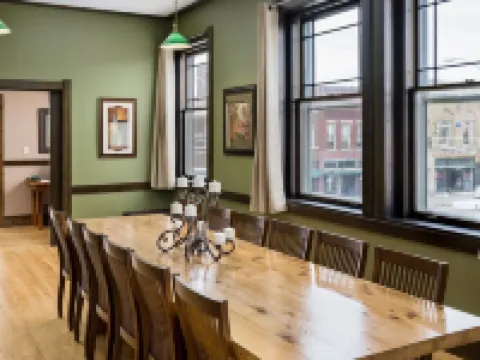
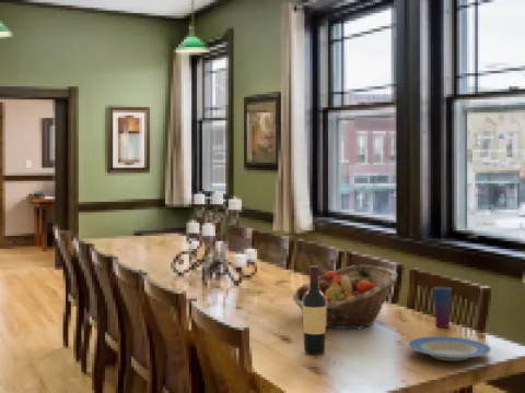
+ cup (442, 307)
+ fruit basket (343, 294)
+ wine bottle (314, 309)
+ plate (448, 350)
